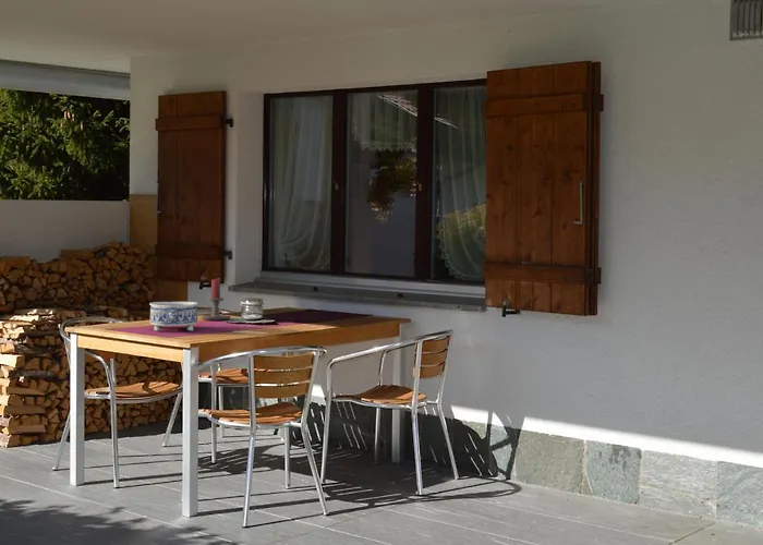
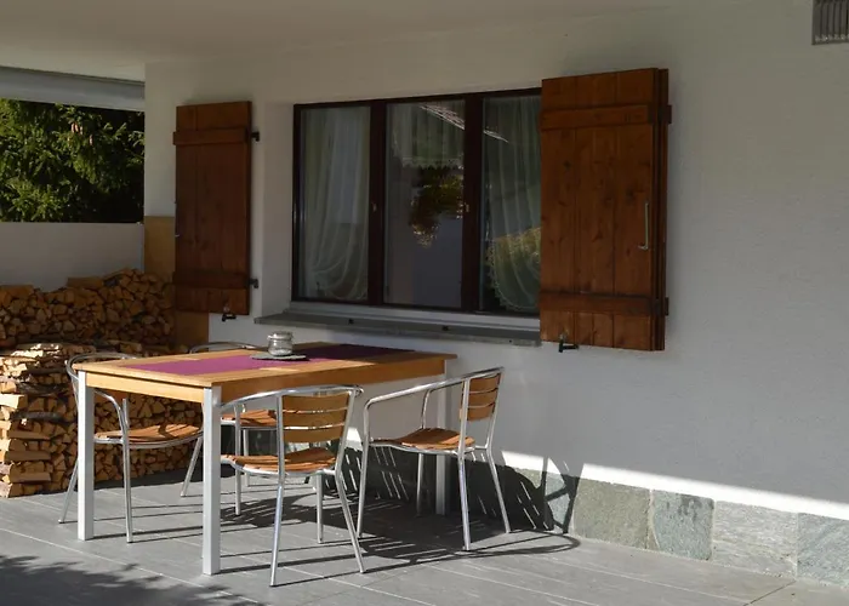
- candle holder (215, 298)
- decorative bowl (173, 315)
